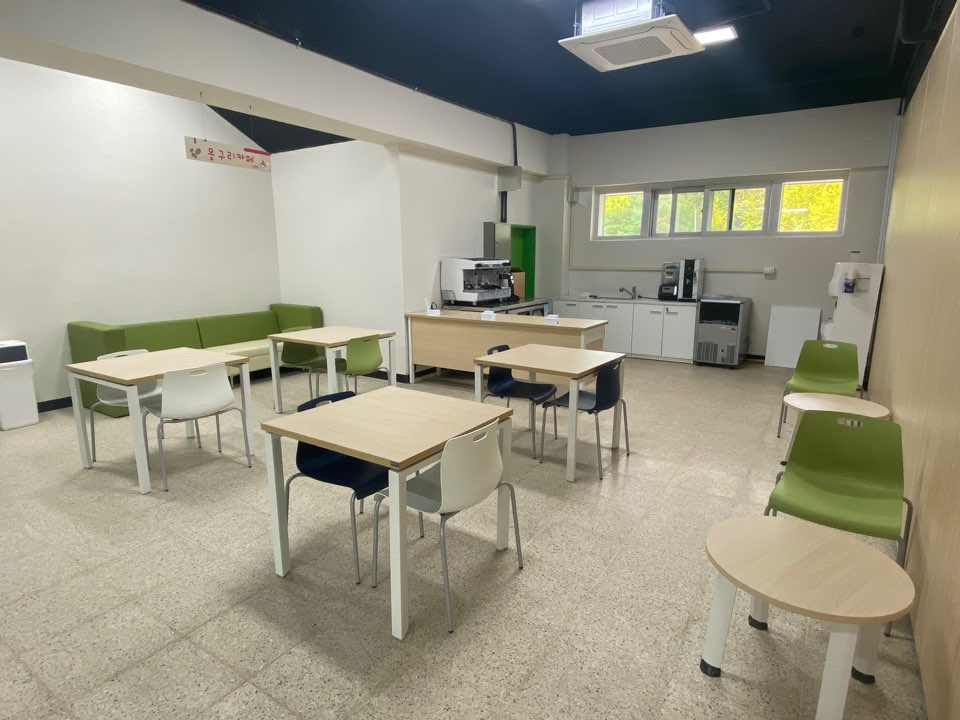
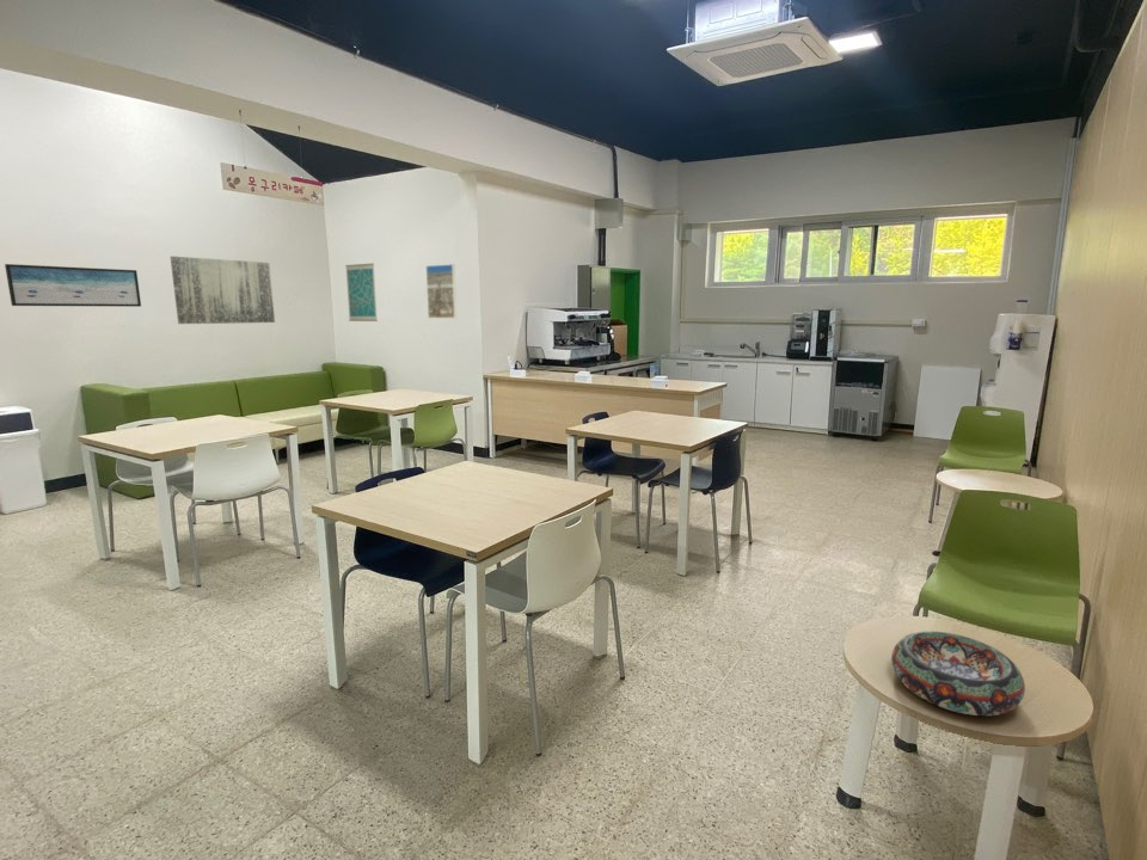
+ decorative bowl (955, 671)
+ wall art (361, 293)
+ wall art (78, 287)
+ wall art (226, 291)
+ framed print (441, 291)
